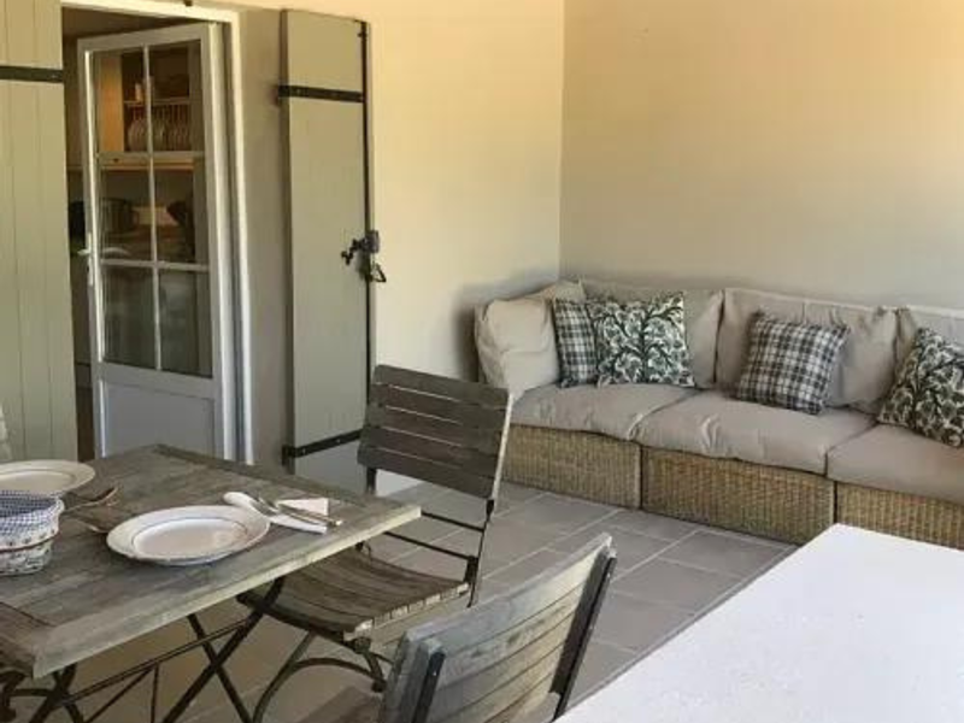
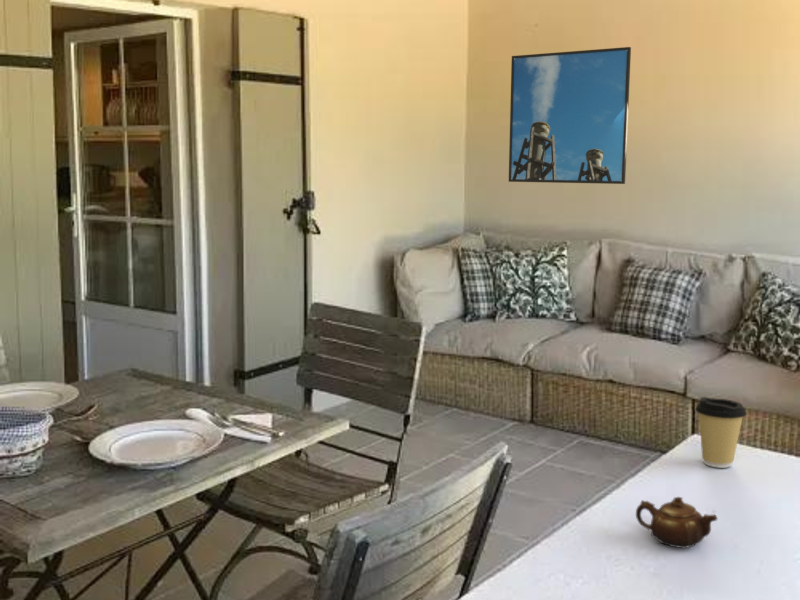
+ teapot (675, 517)
+ coffee cup (719, 432)
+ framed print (566, 117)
